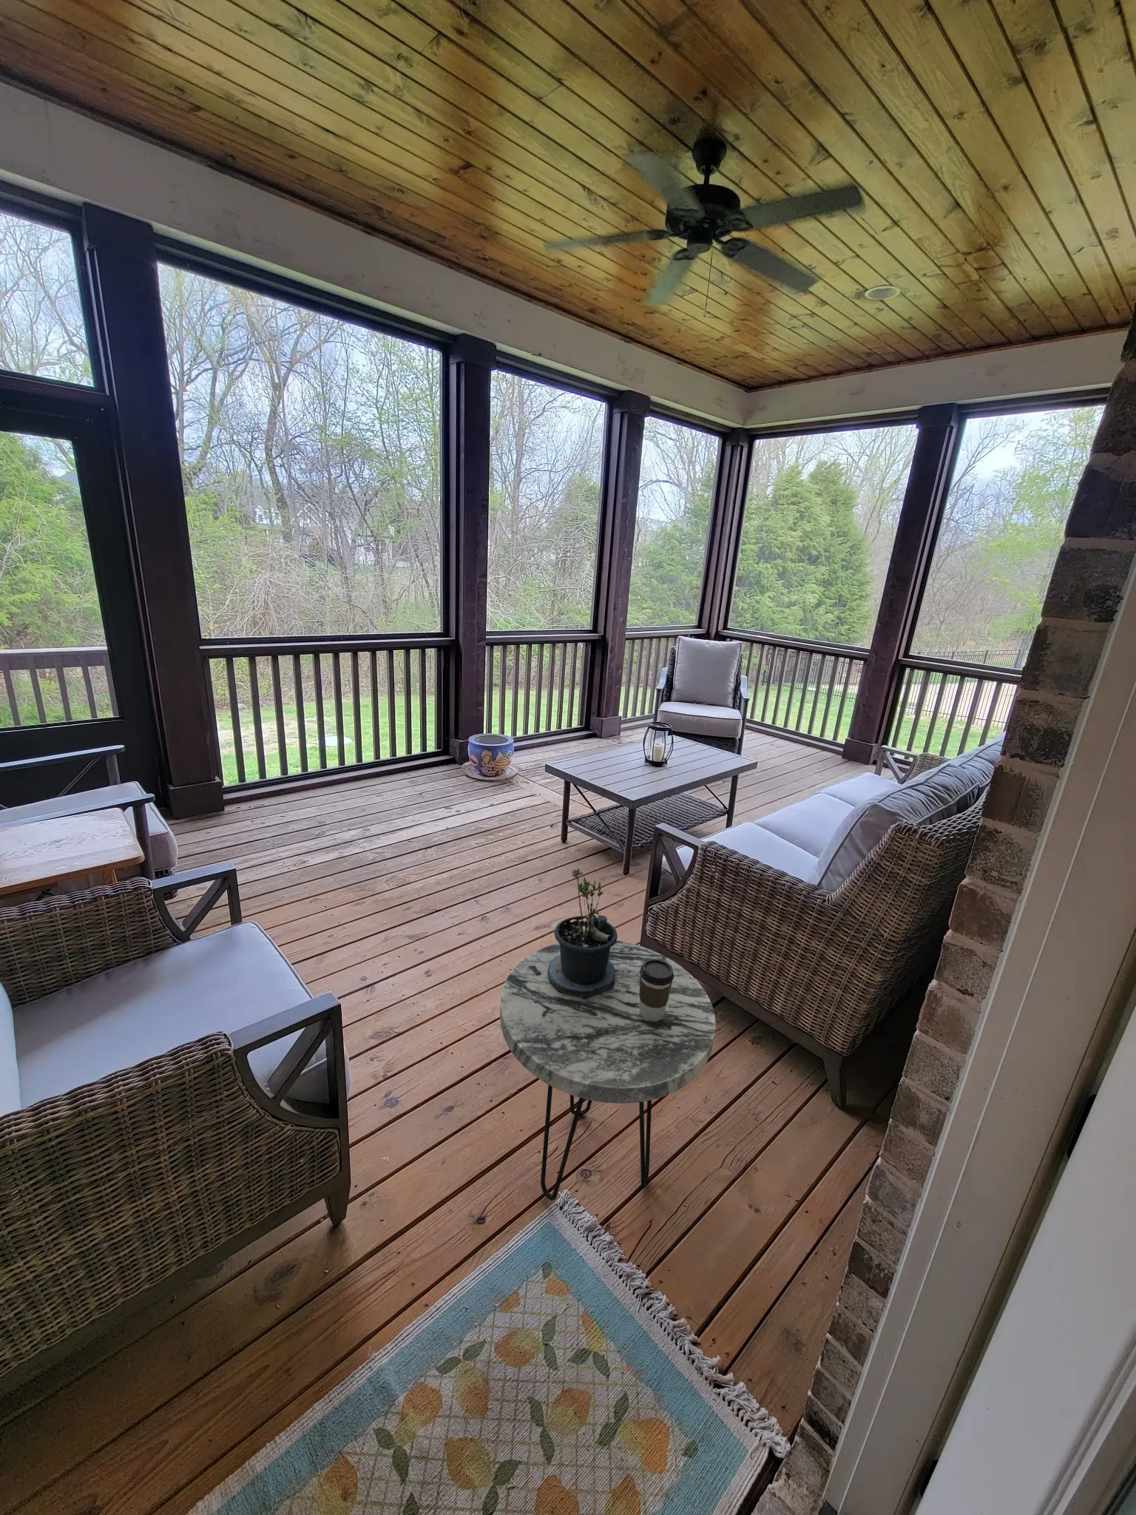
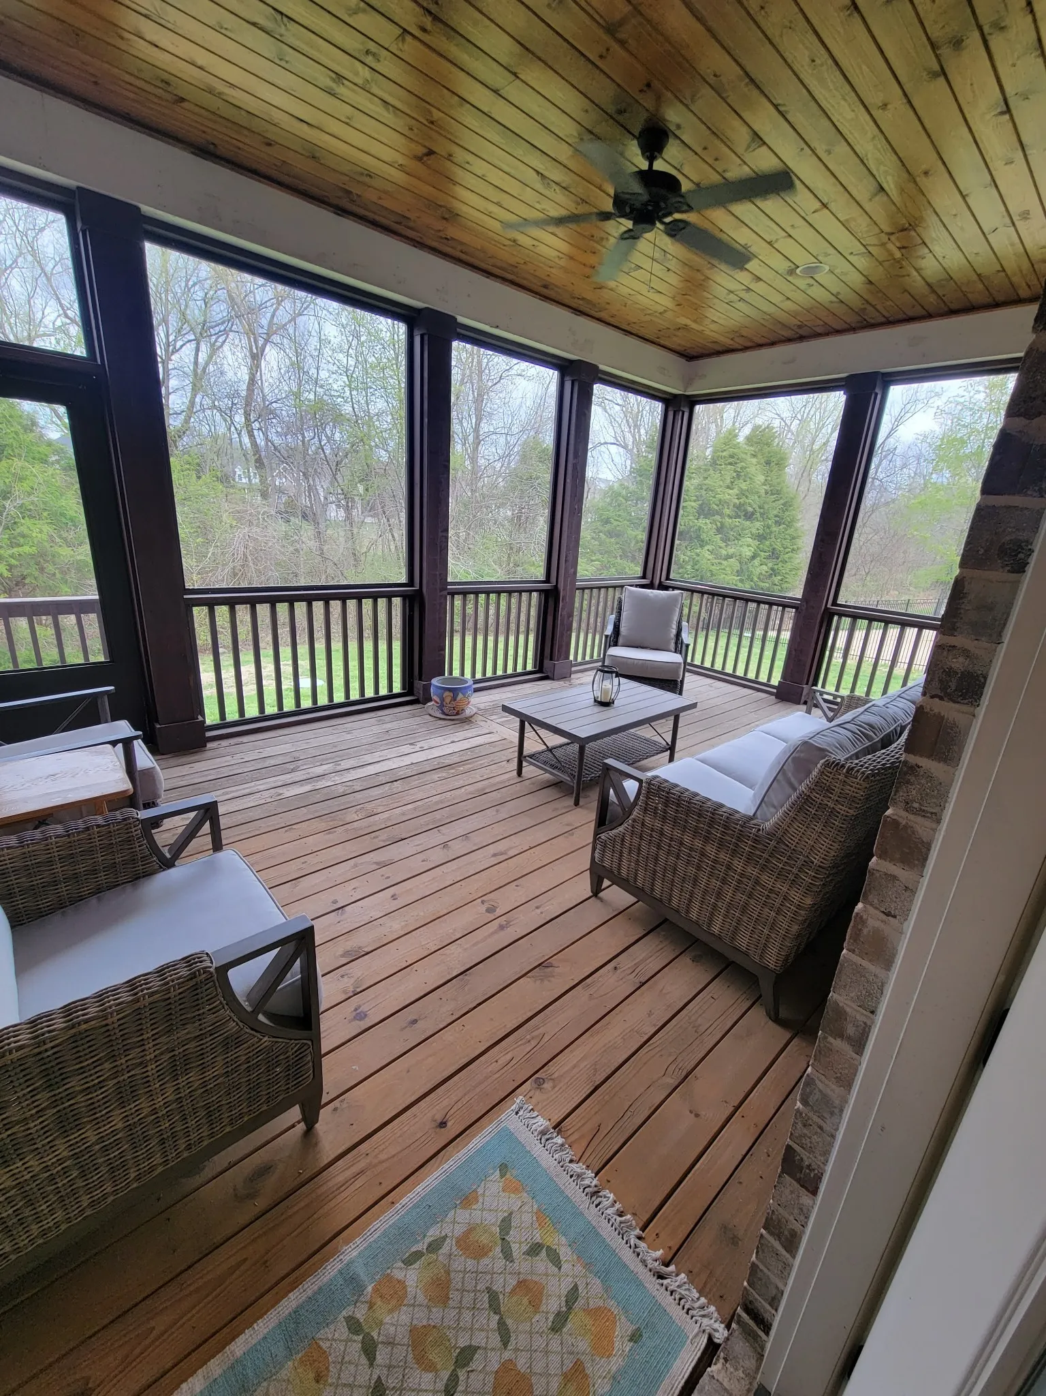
- side table (598, 1086)
- coffee cup (655, 990)
- potted plant (582, 920)
